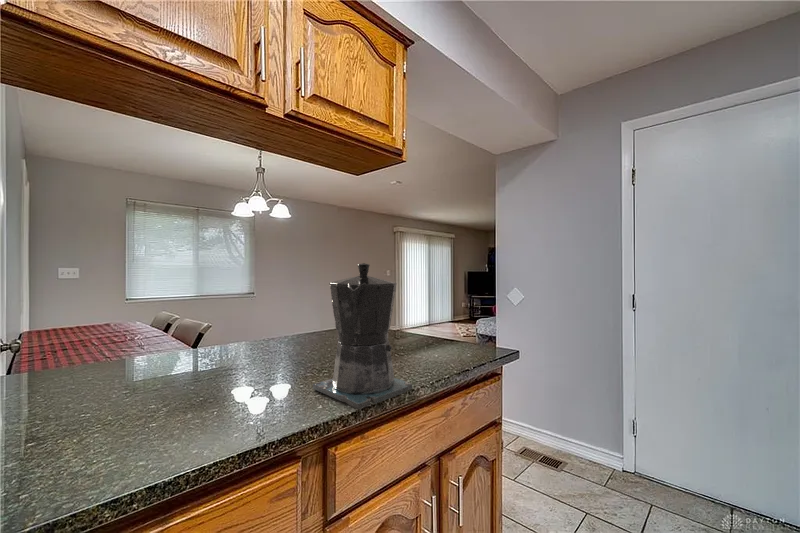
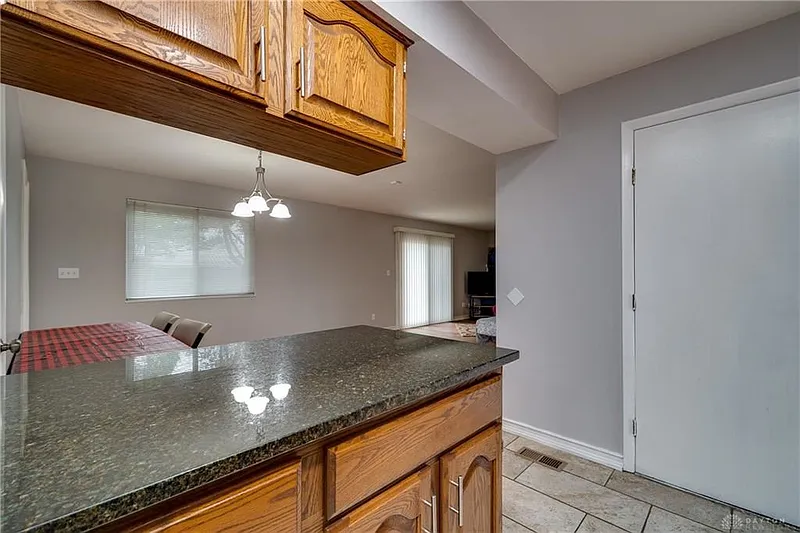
- coffee maker (363, 325)
